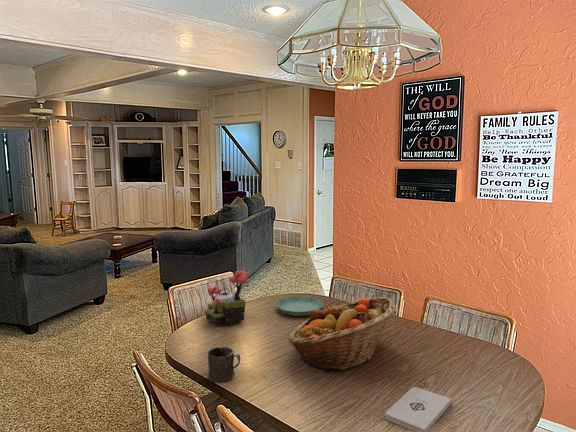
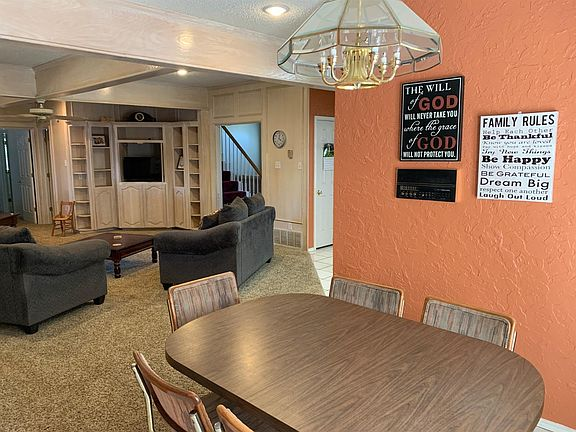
- plant (225, 295)
- saucer (299, 306)
- mug (224, 363)
- notepad (418, 408)
- fruit basket (342, 328)
